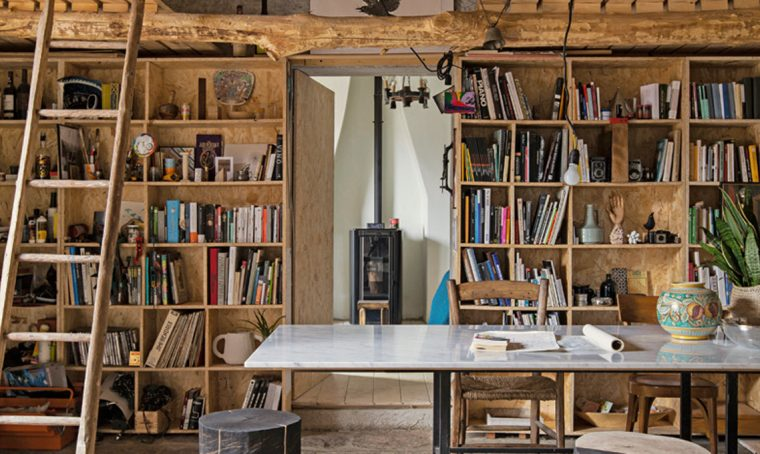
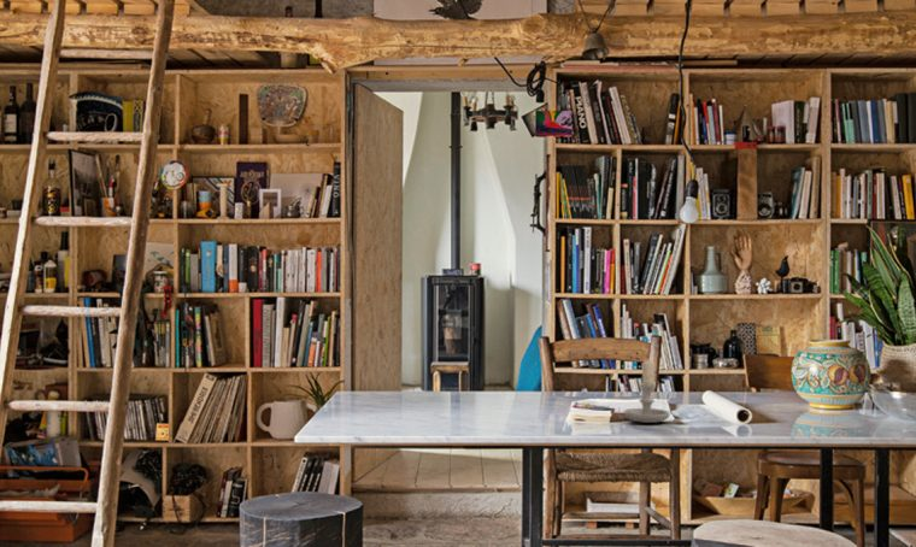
+ candle (646, 389)
